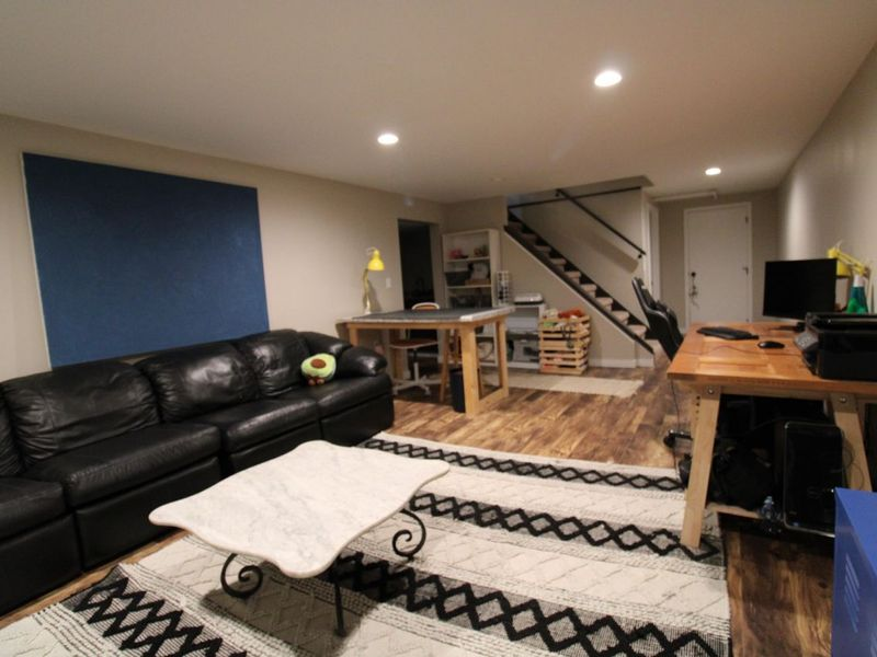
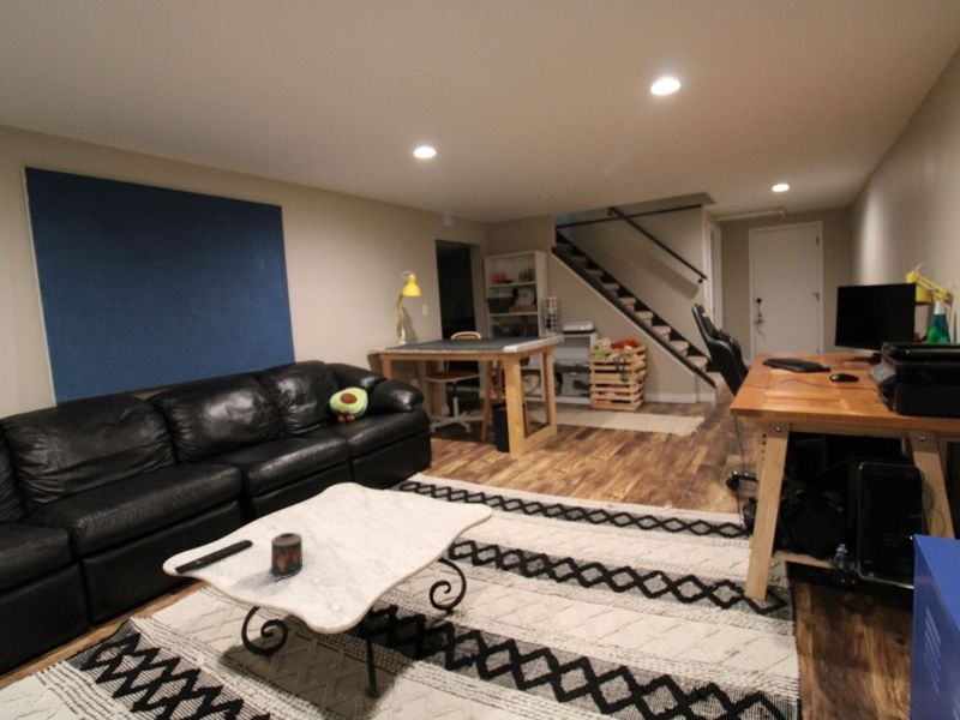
+ candle (283, 554)
+ remote control (216, 556)
